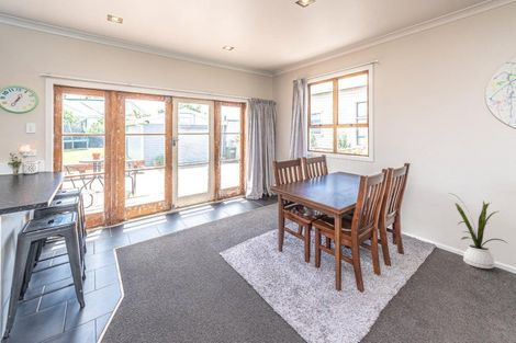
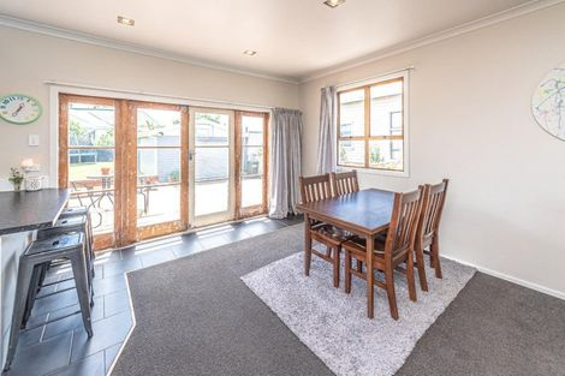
- house plant (474, 228)
